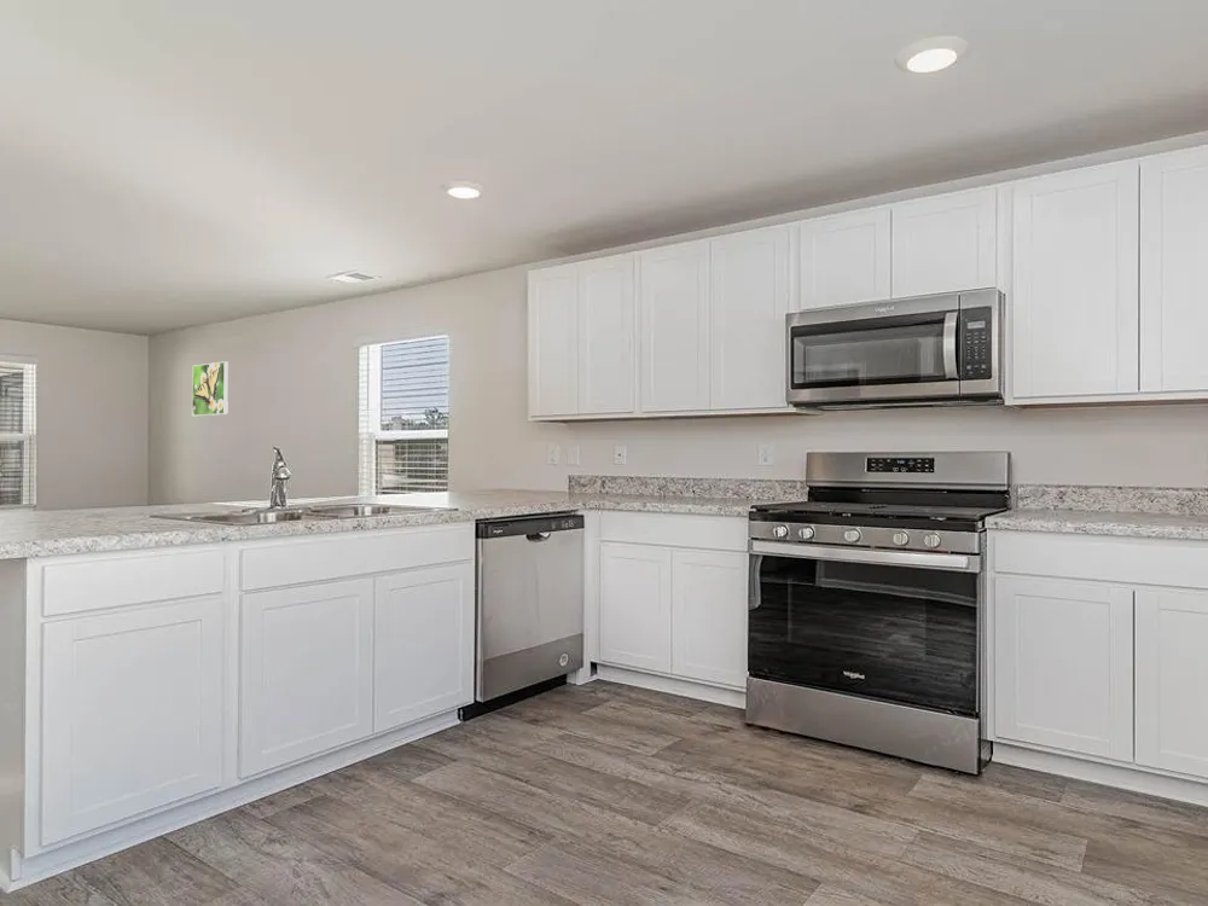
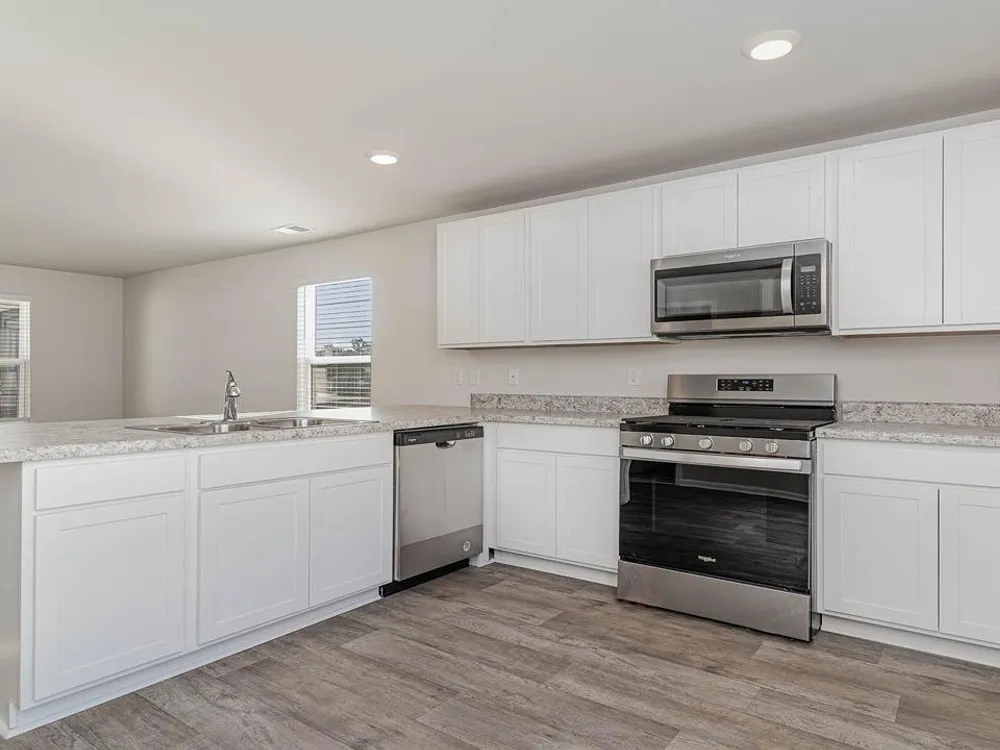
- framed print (209, 389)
